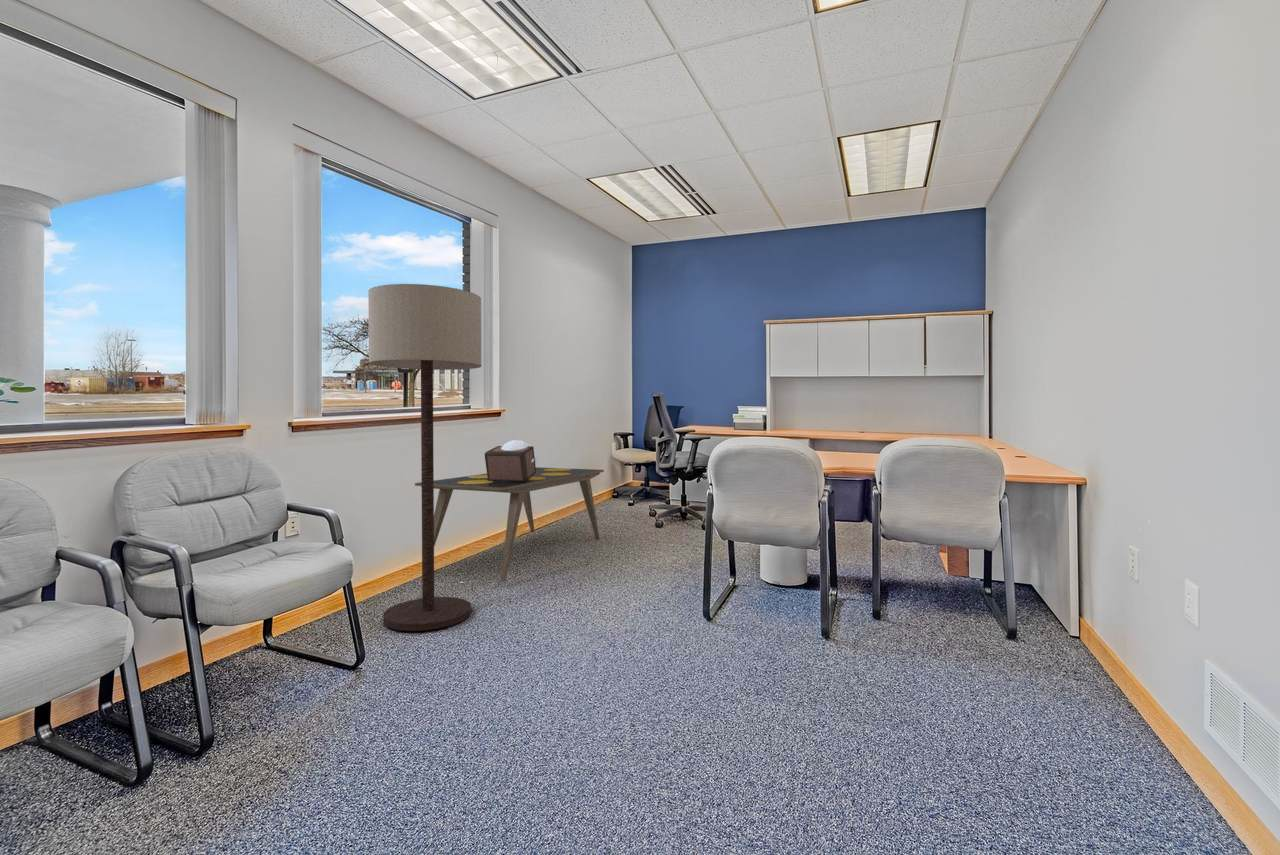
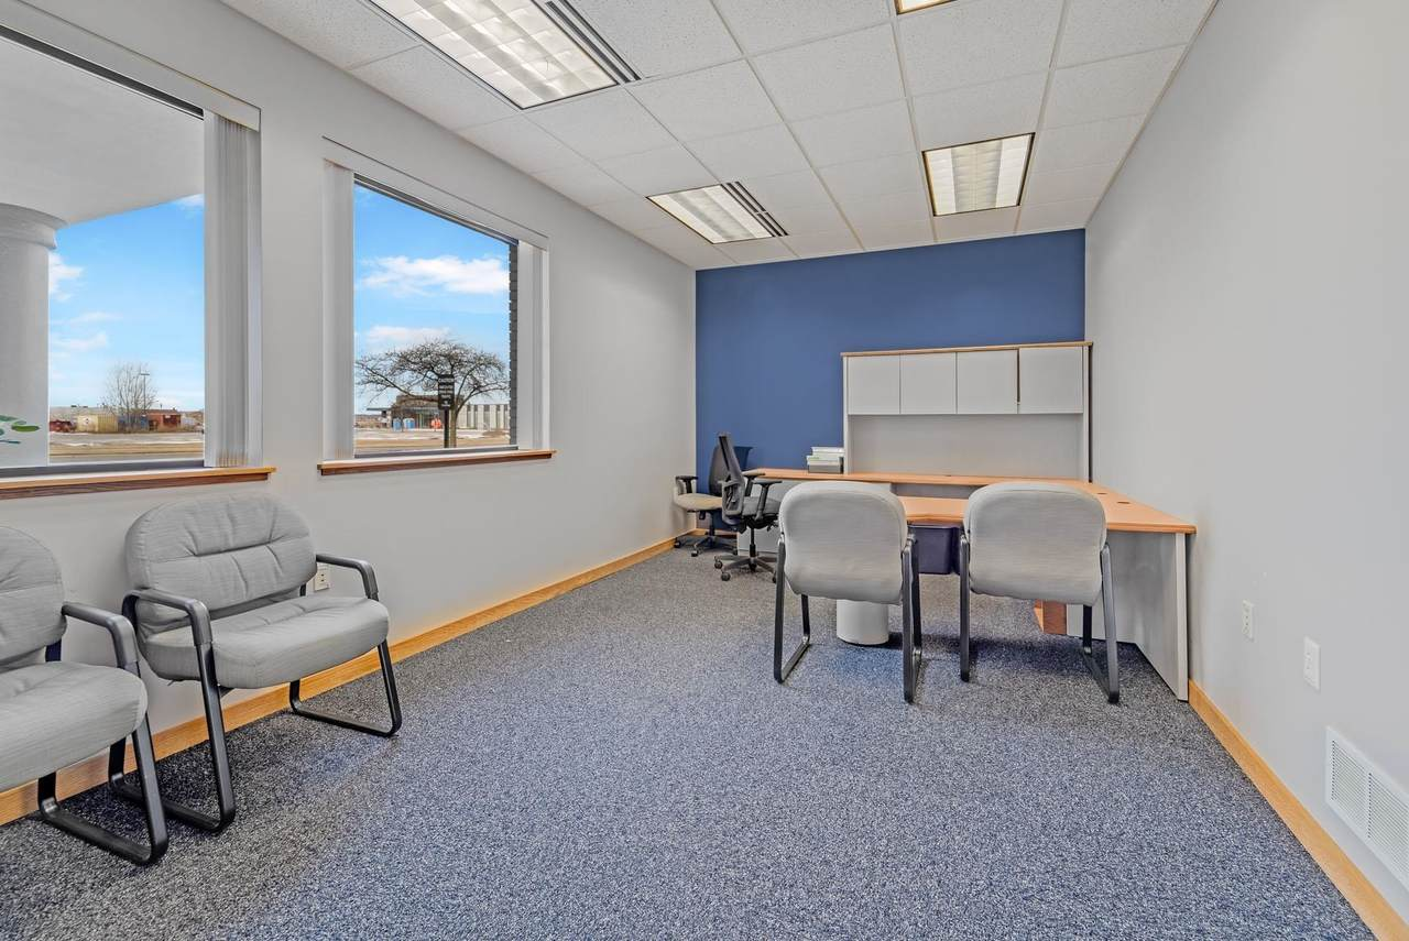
- floor lamp (427, 456)
- side table (519, 514)
- tissue box (514, 459)
